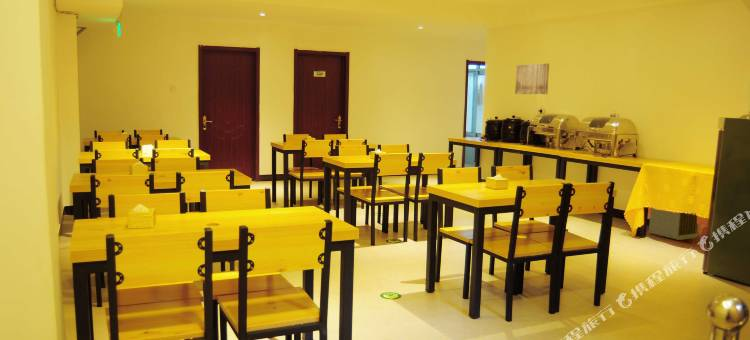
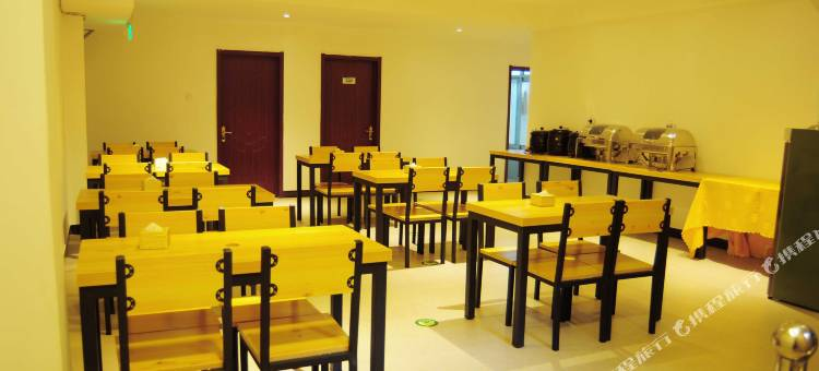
- wall art (531, 79)
- trash bin (671, 212)
